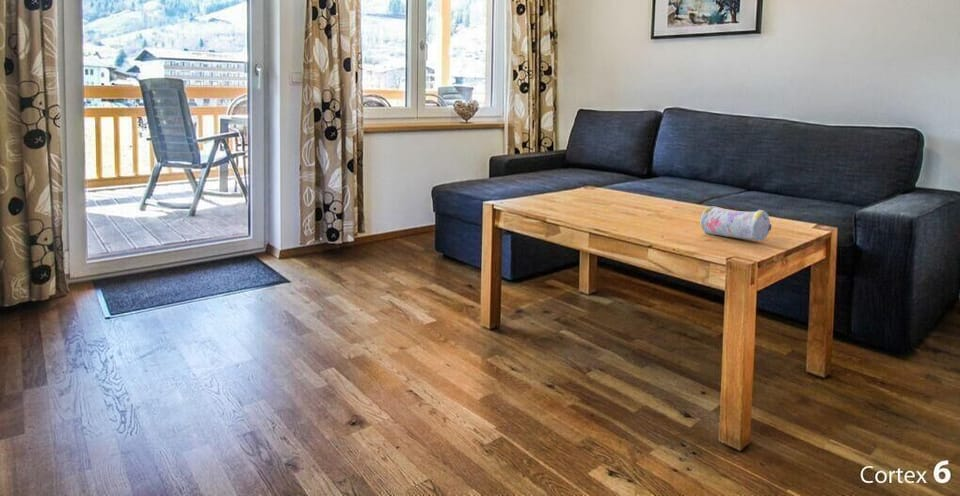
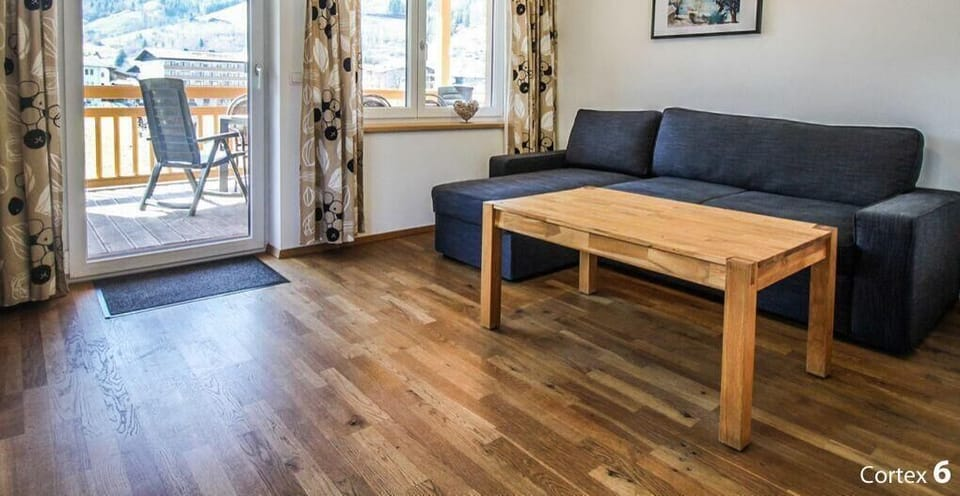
- pencil case (734, 222)
